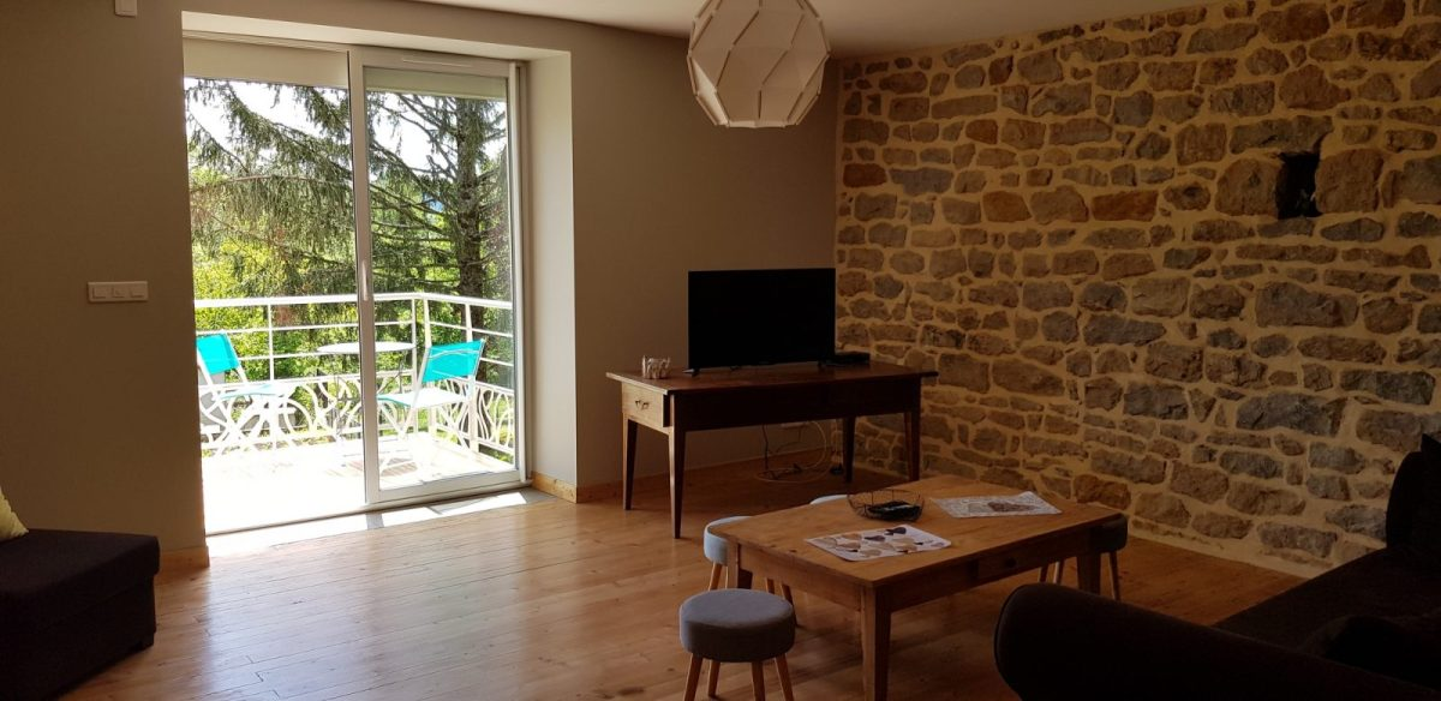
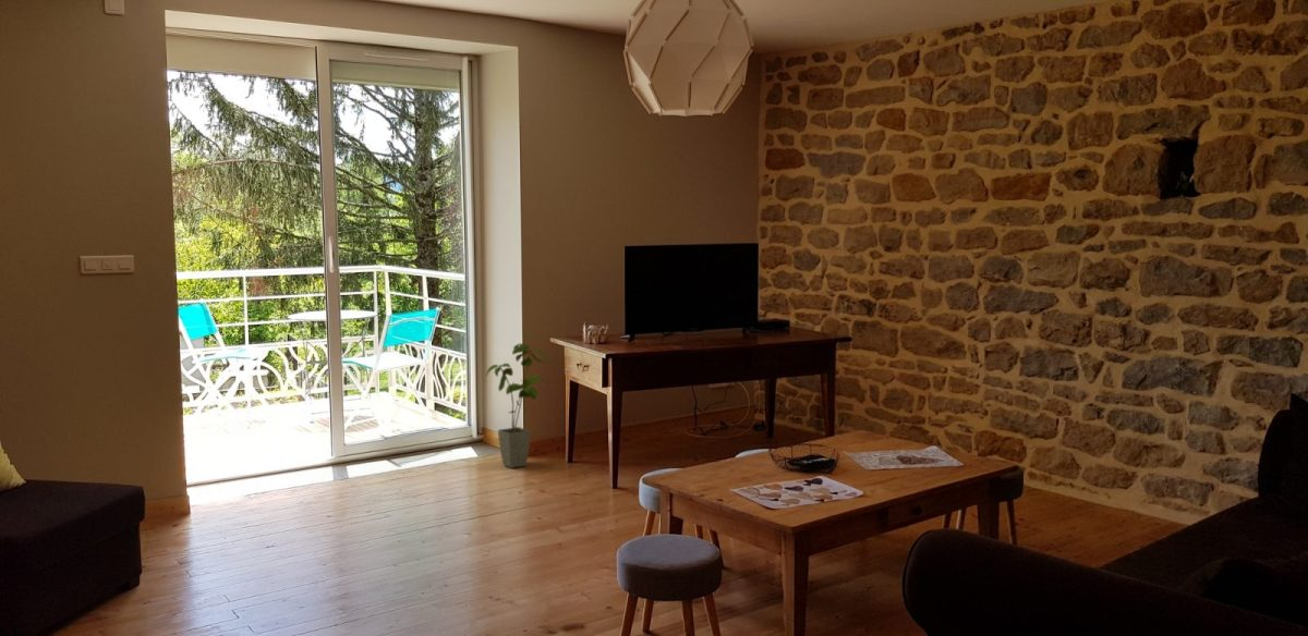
+ house plant (520, 404)
